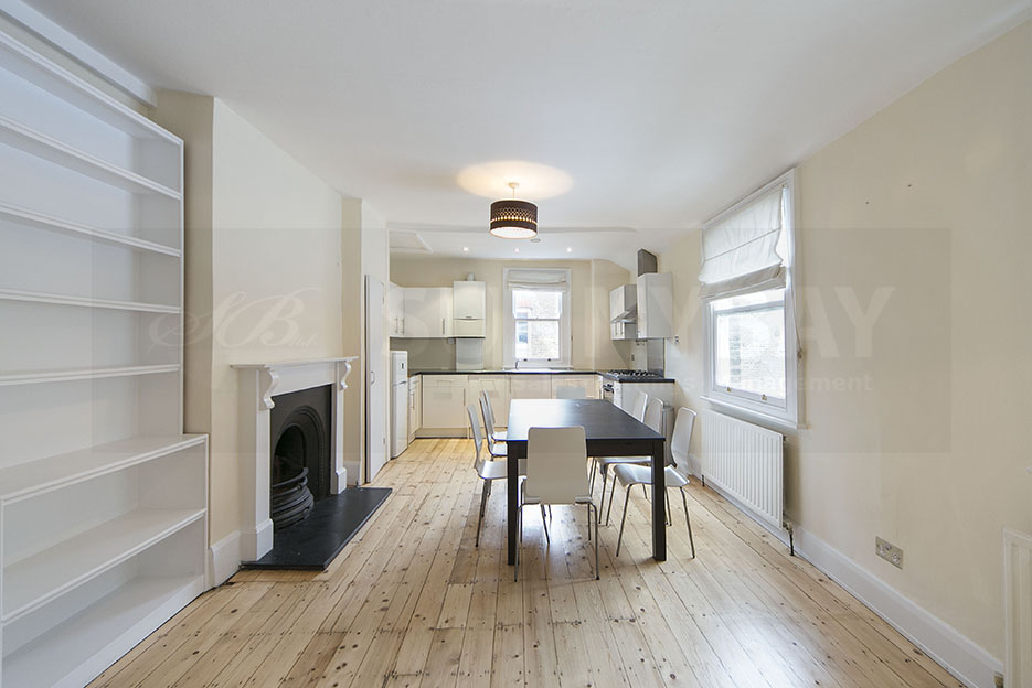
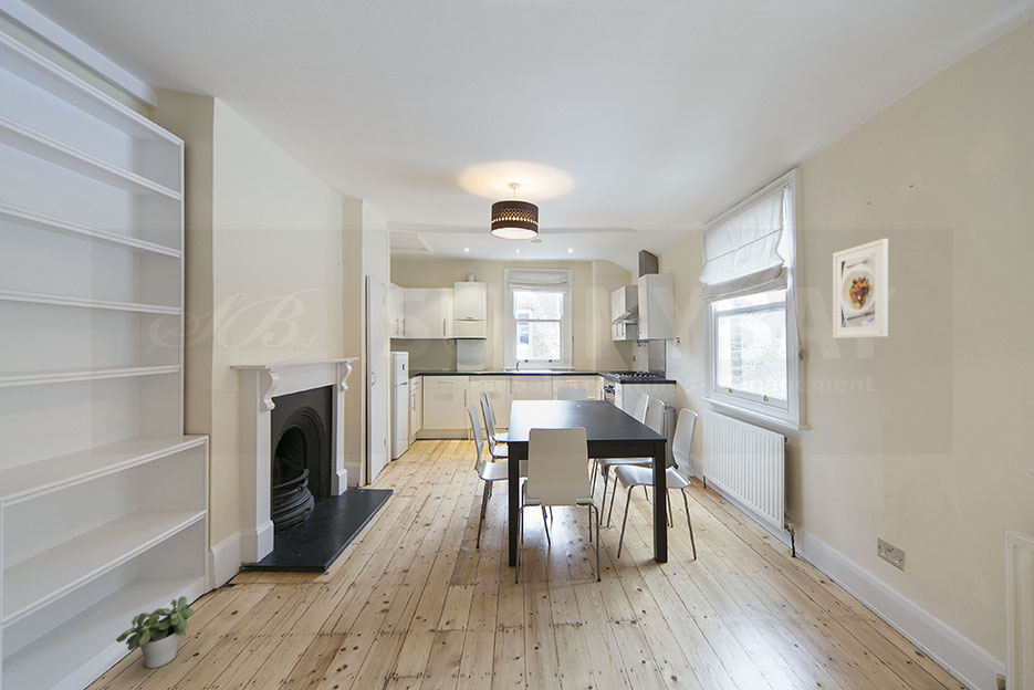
+ potted plant (160, 635)
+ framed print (858, 292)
